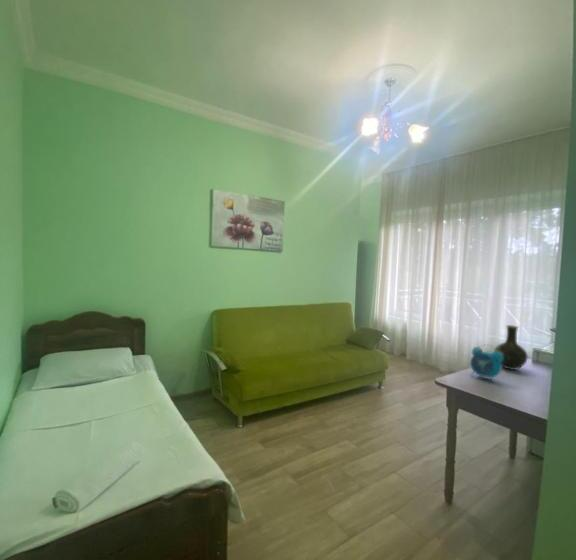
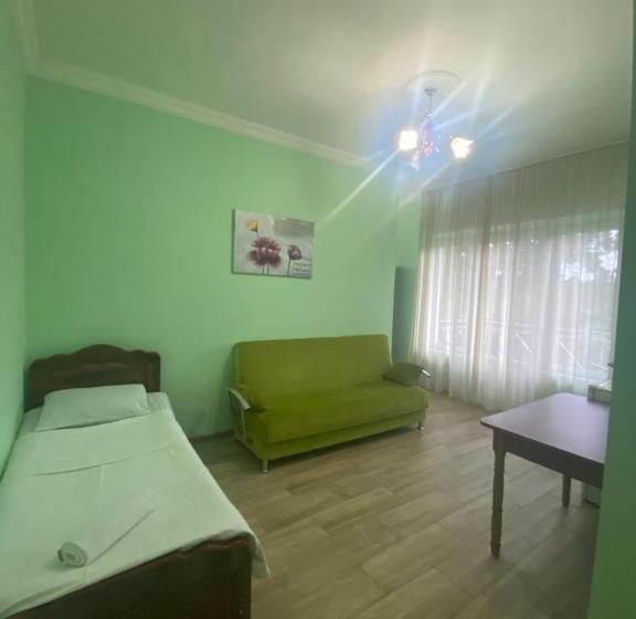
- vase (510, 347)
- alarm clock (485, 361)
